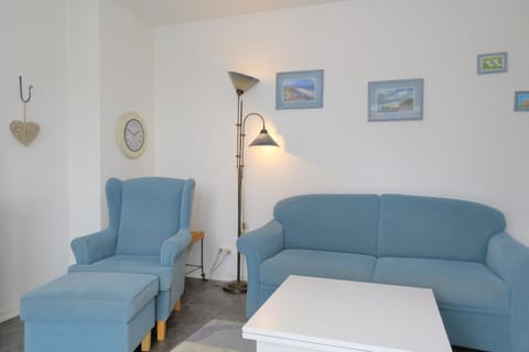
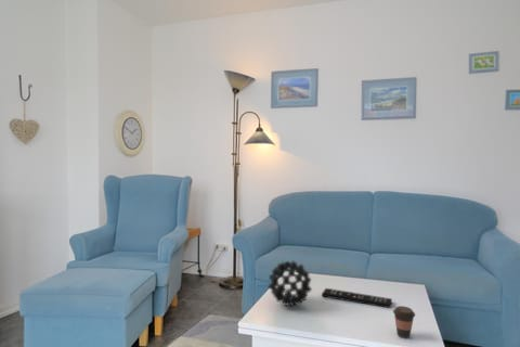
+ remote control (355, 296)
+ decorative ball (289, 283)
+ coffee cup (403, 322)
